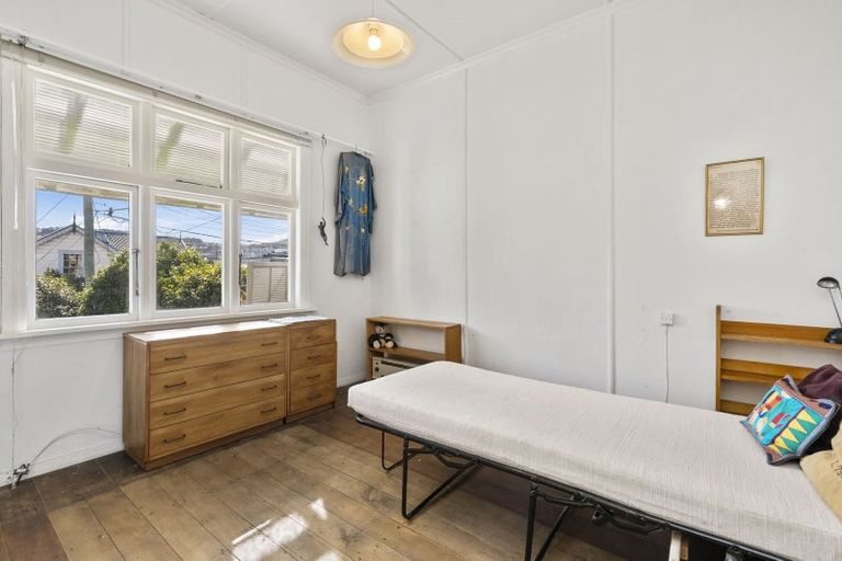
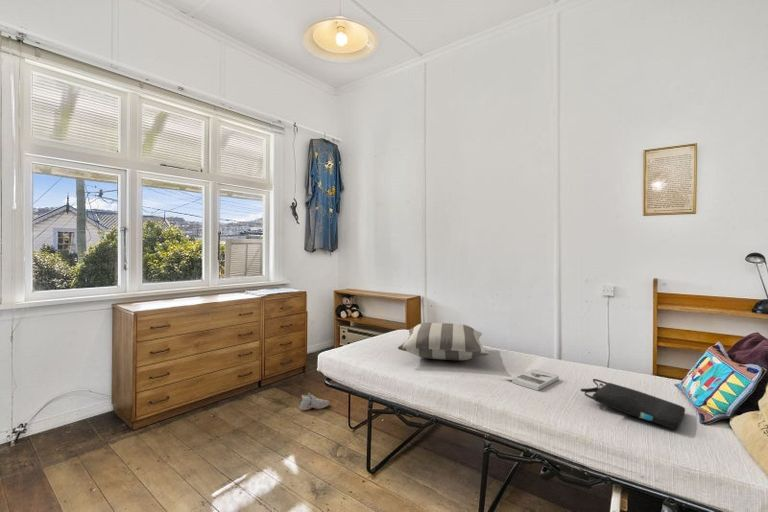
+ shoe (314, 399)
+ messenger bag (629, 400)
+ pillow (443, 340)
+ book (535, 379)
